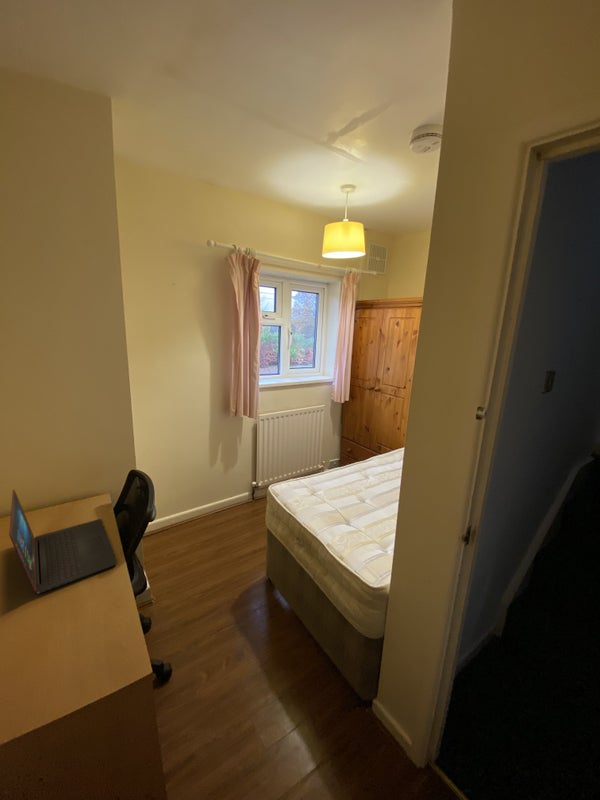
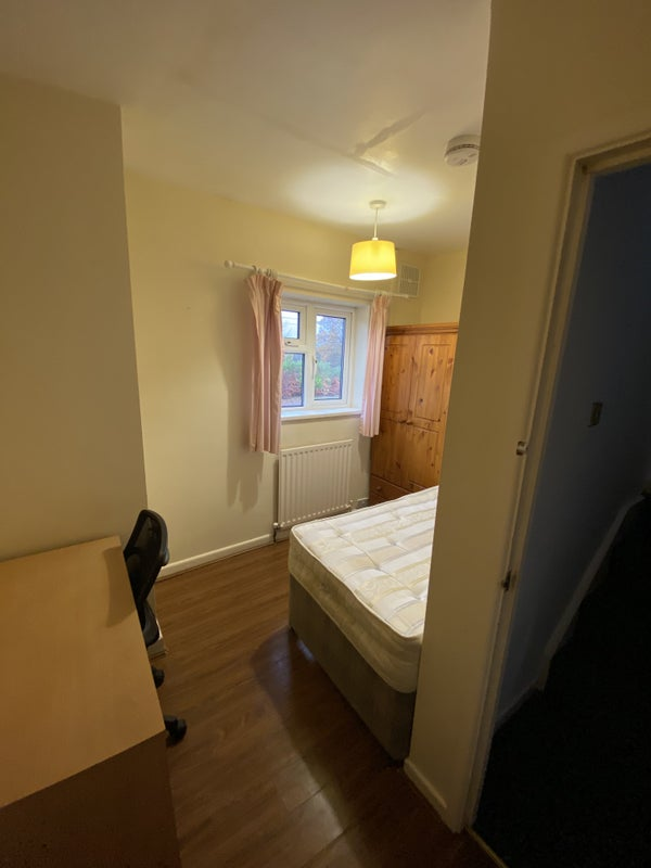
- laptop (65, 528)
